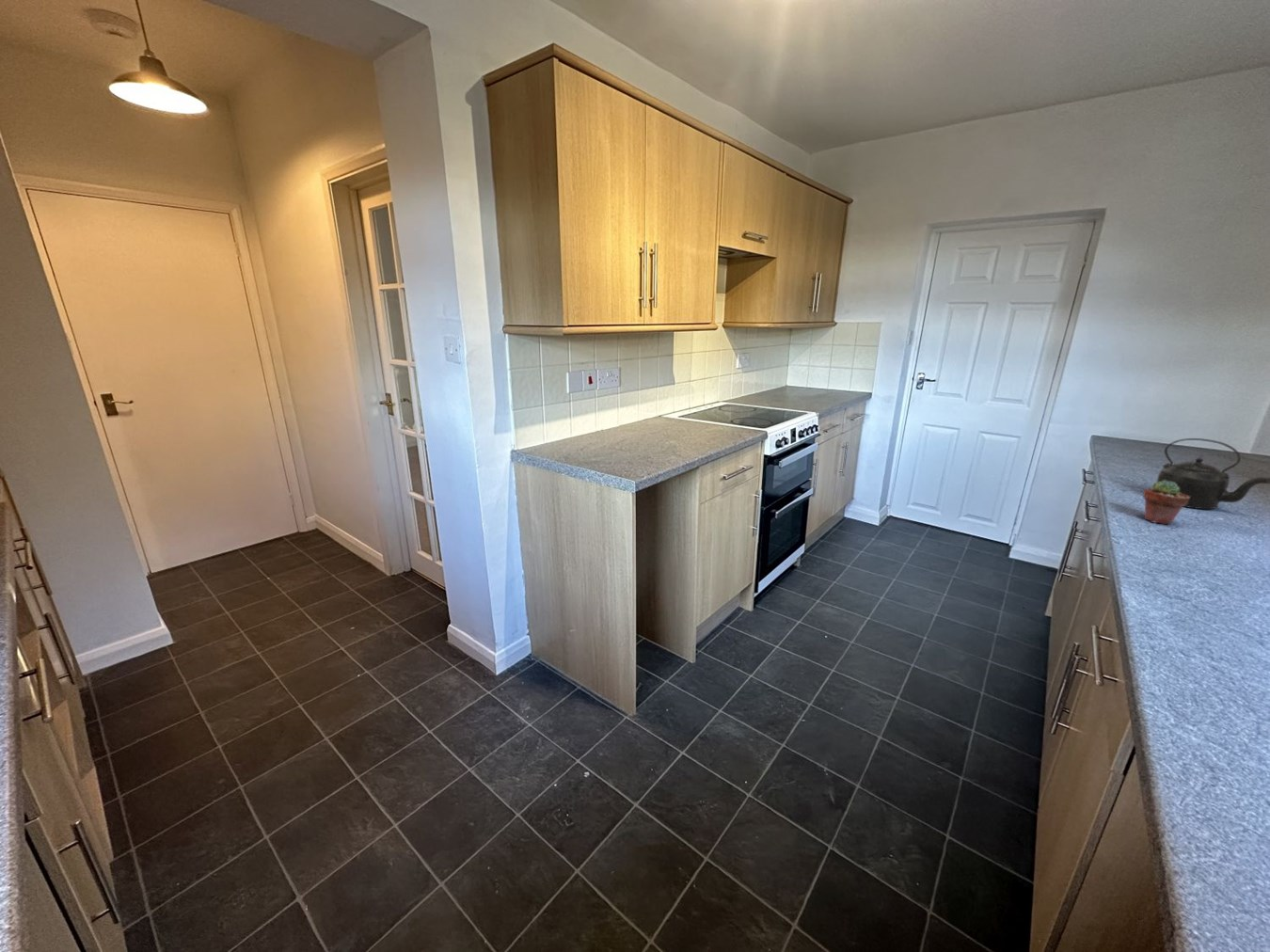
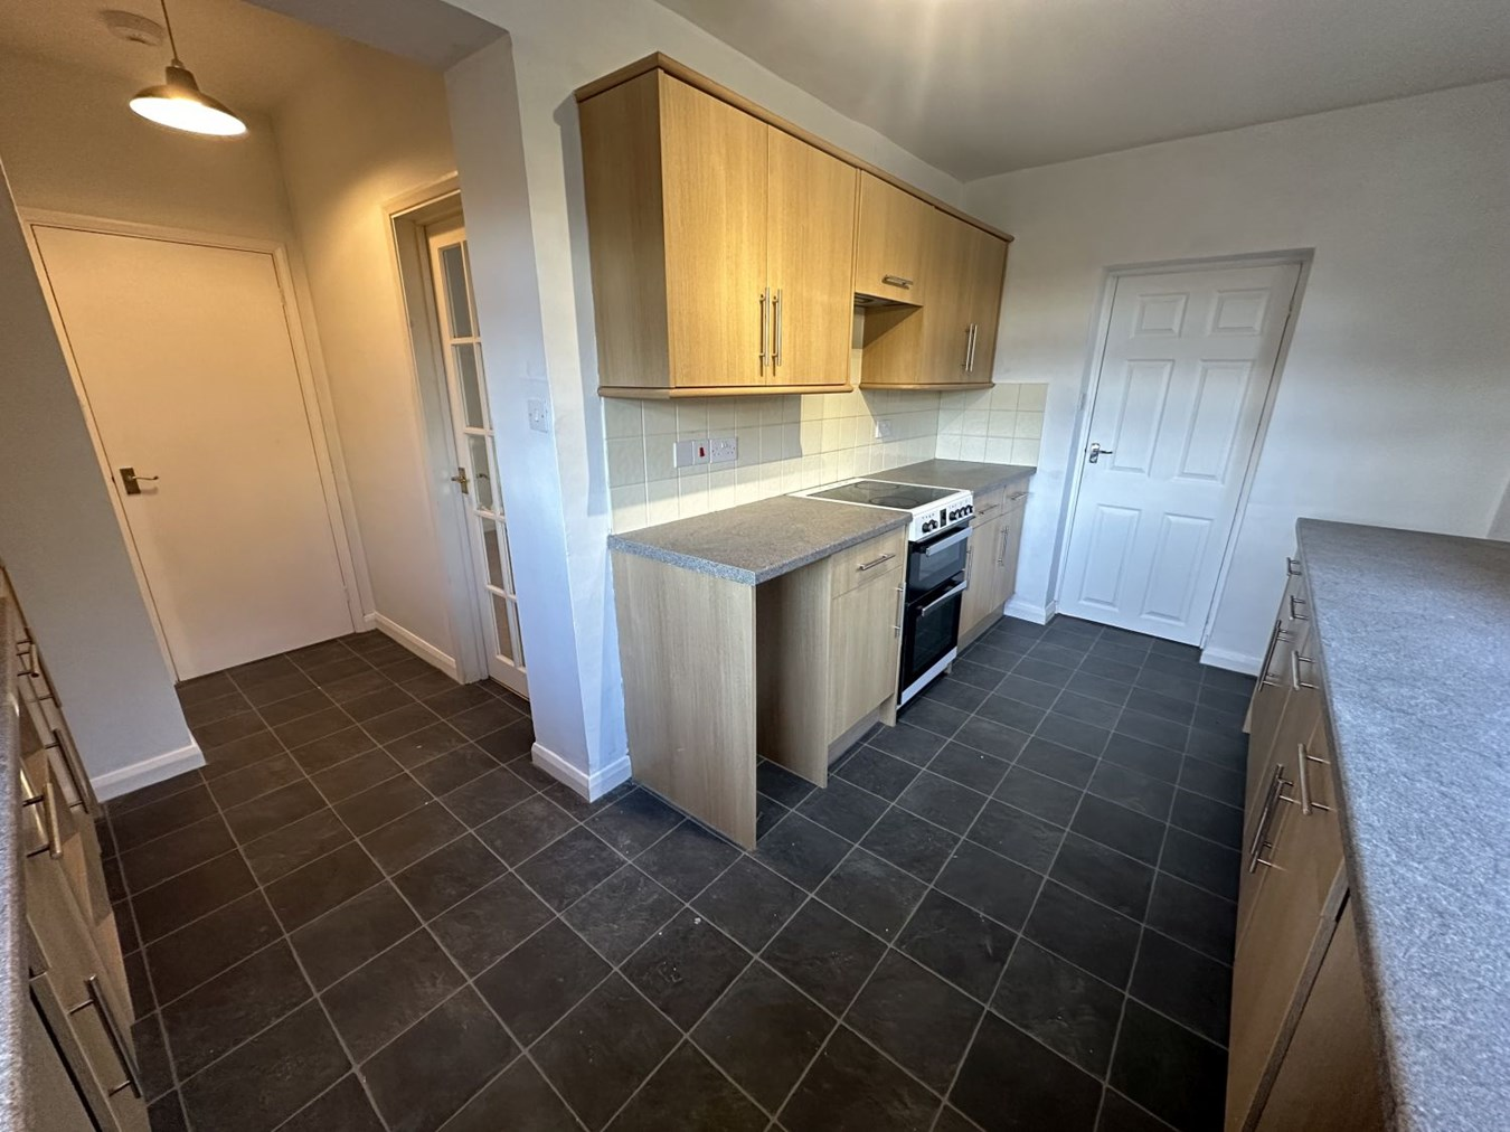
- kettle (1213, 474)
- potted succulent (1164, 500)
